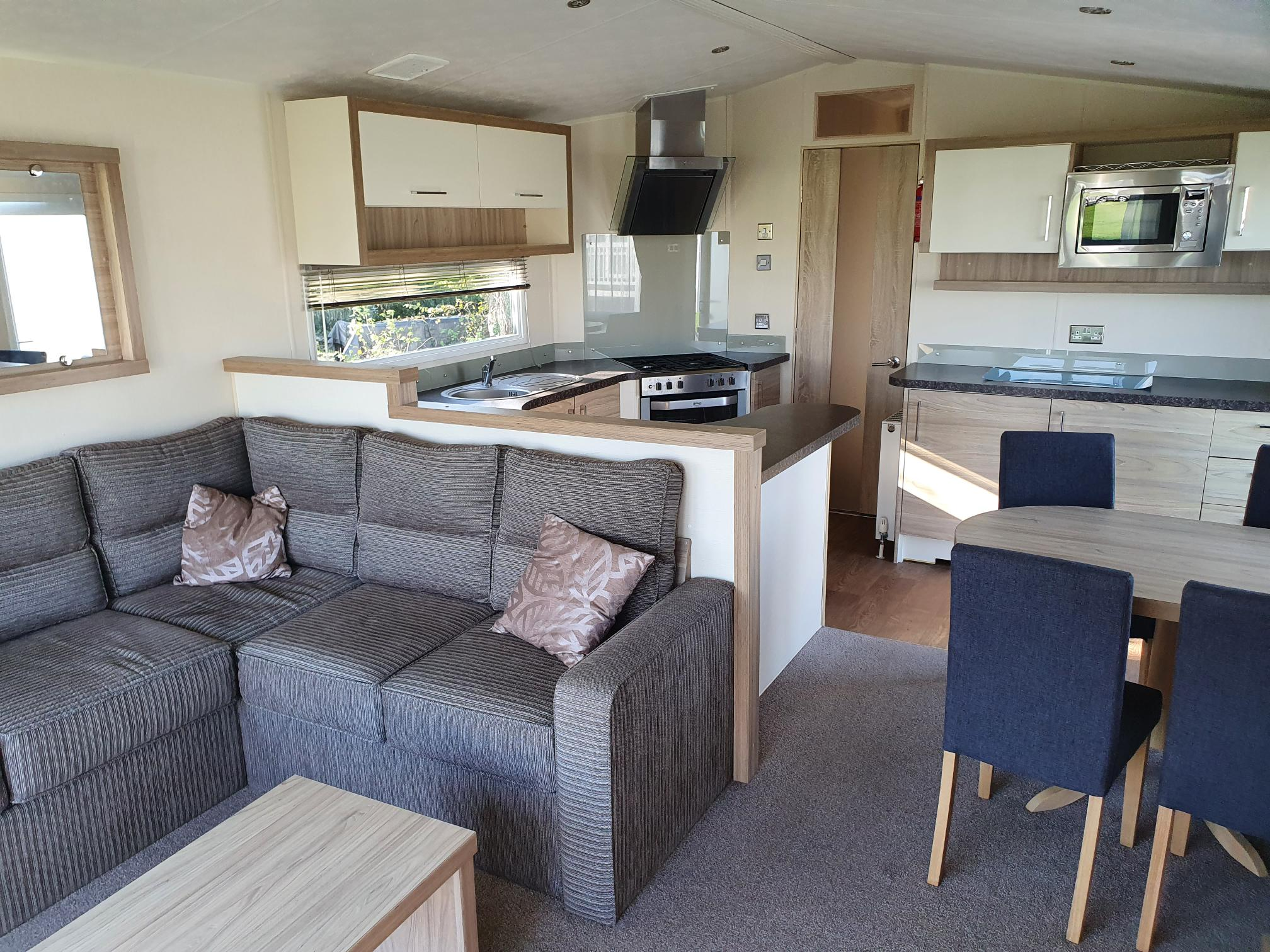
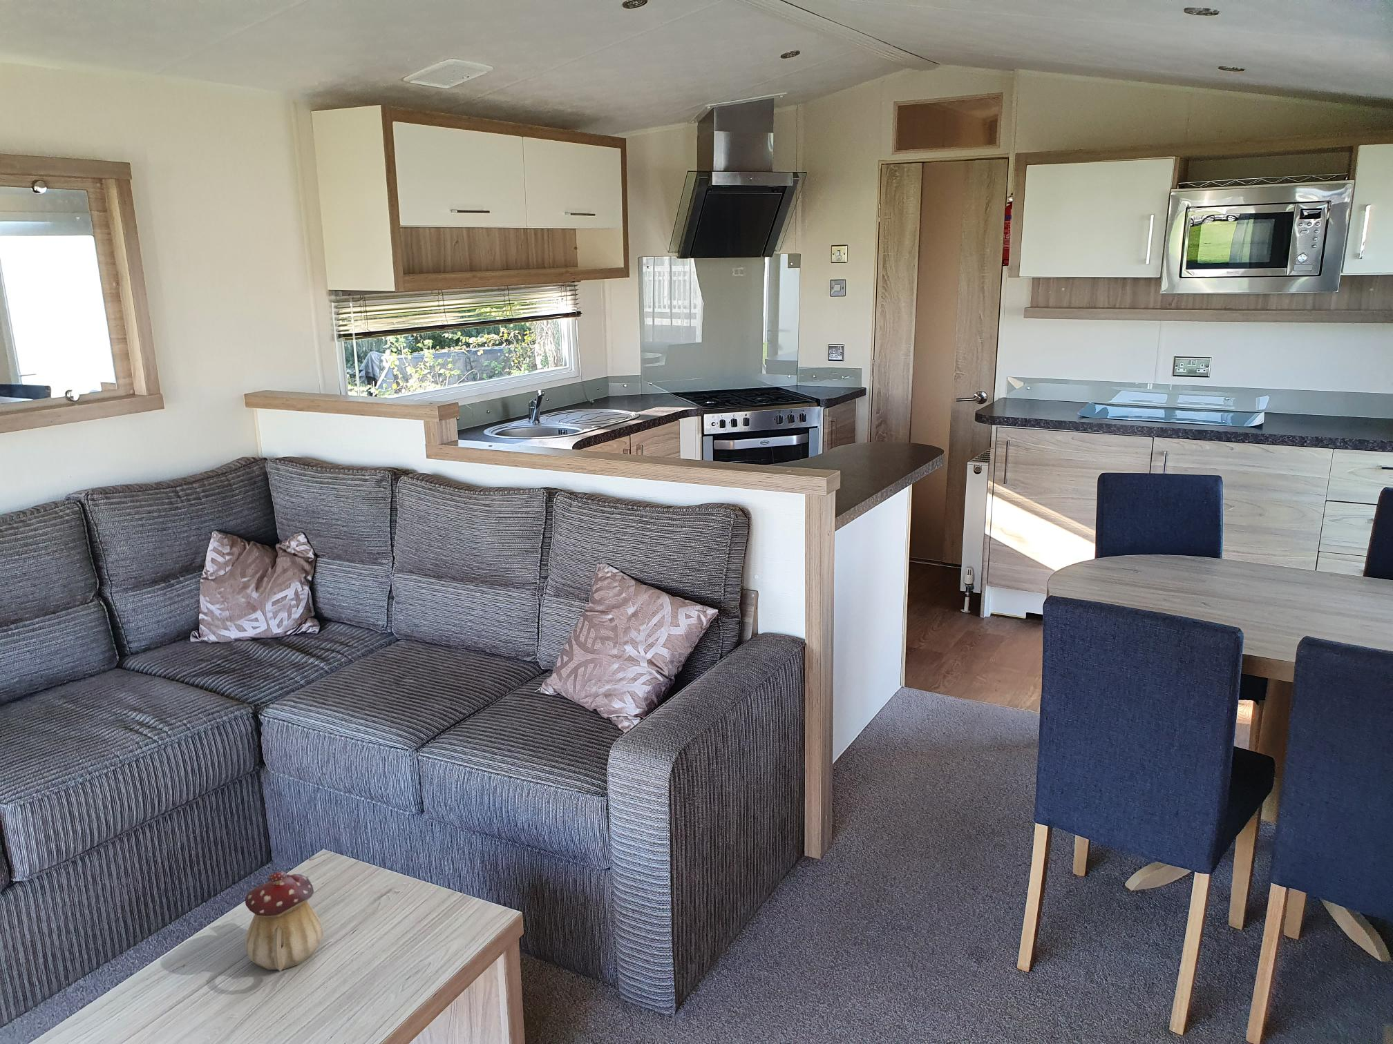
+ teapot (281, 915)
